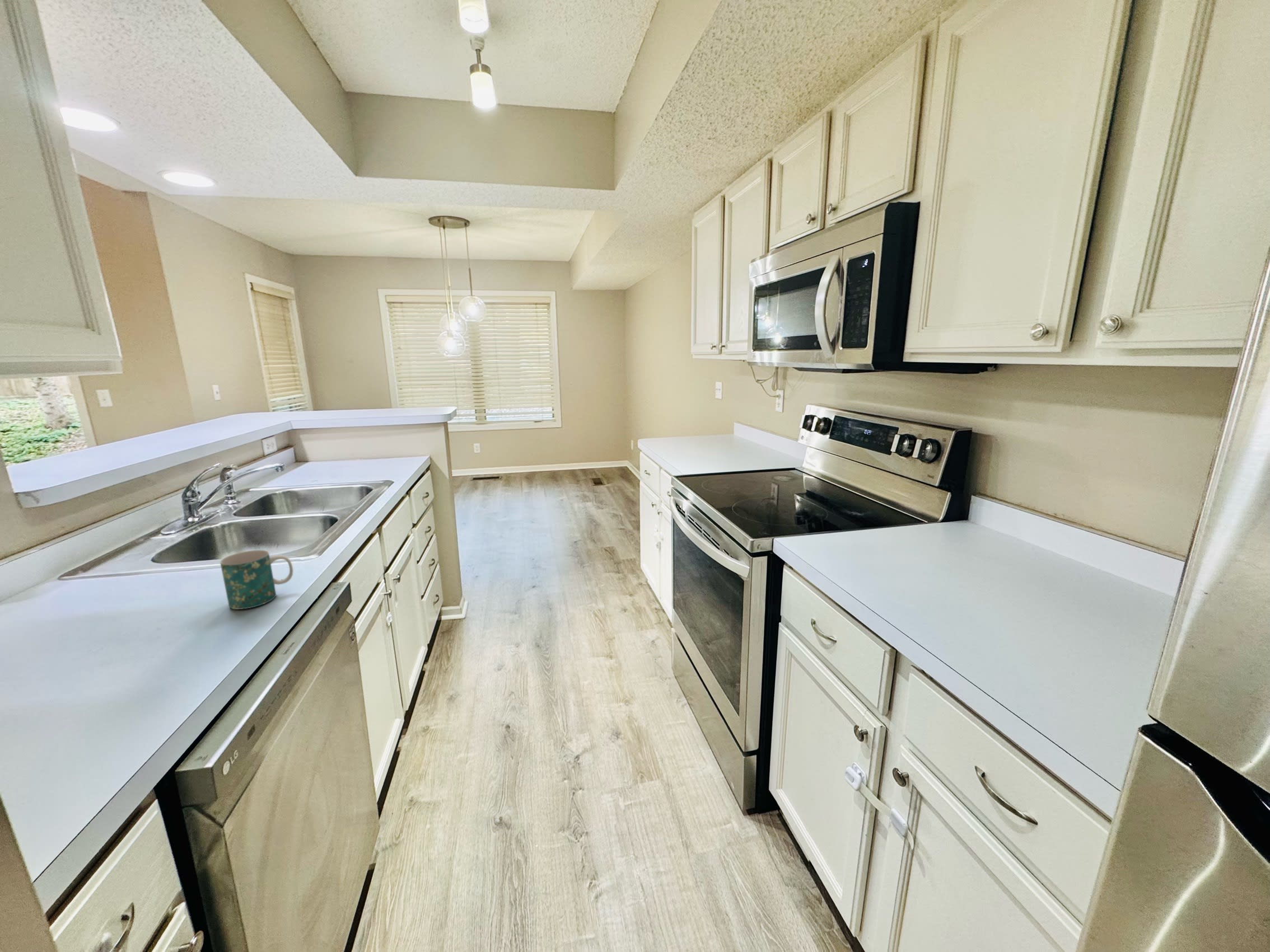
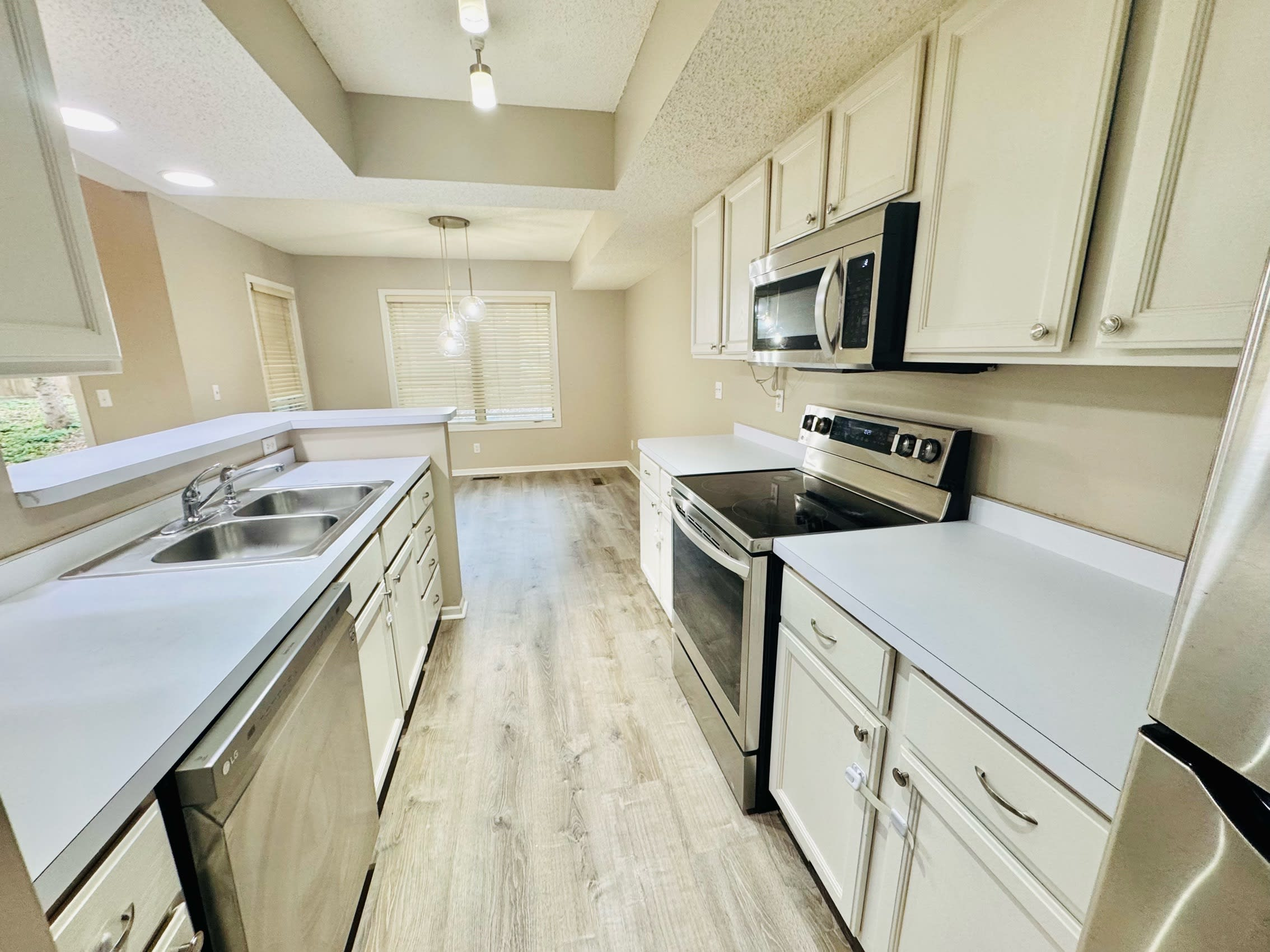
- mug (260, 576)
